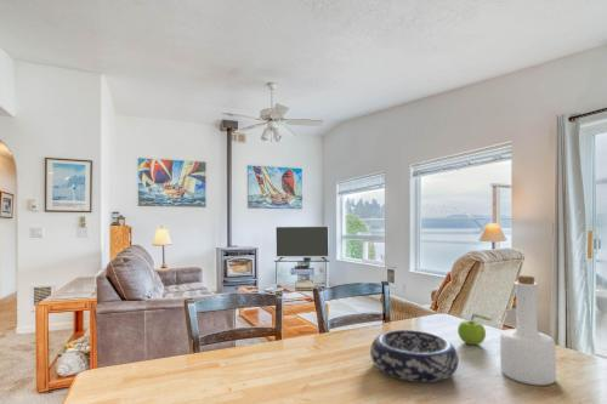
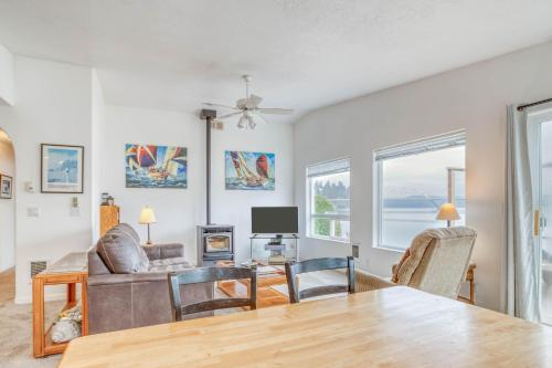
- decorative bowl (413, 354)
- bottle (526, 325)
- fruit (476, 329)
